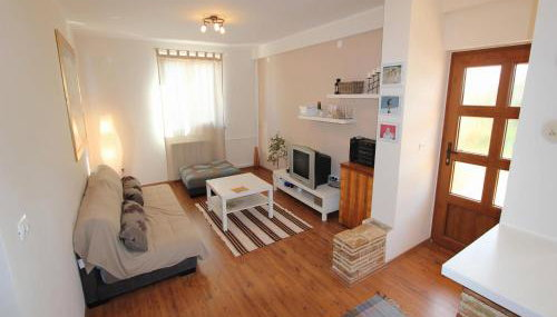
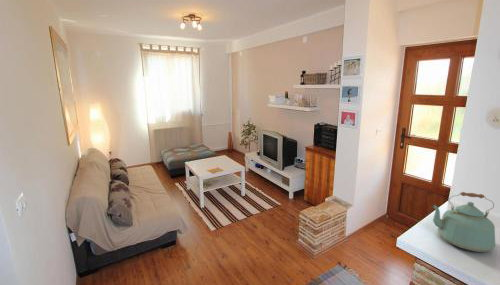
+ kettle (462, 216)
